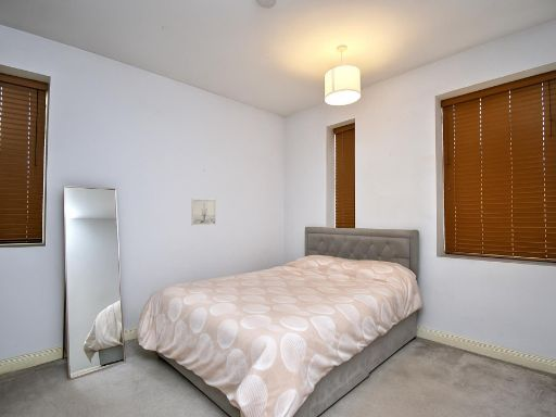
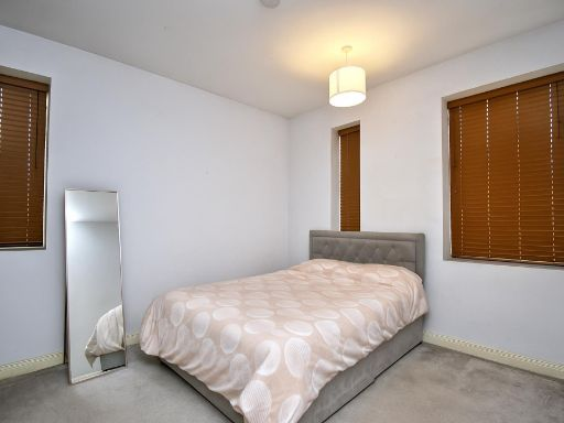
- wall art (203, 212)
